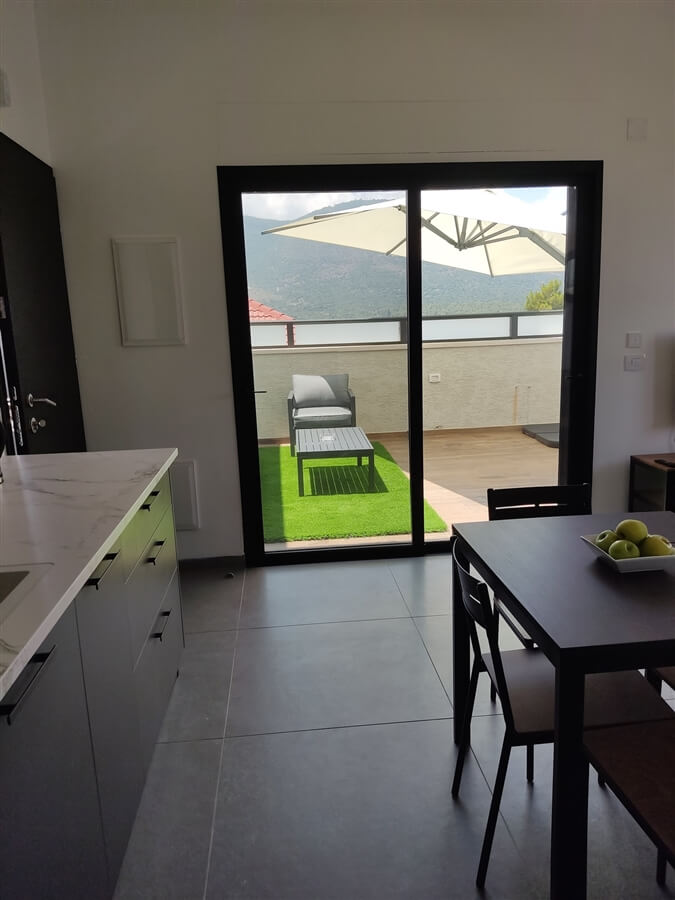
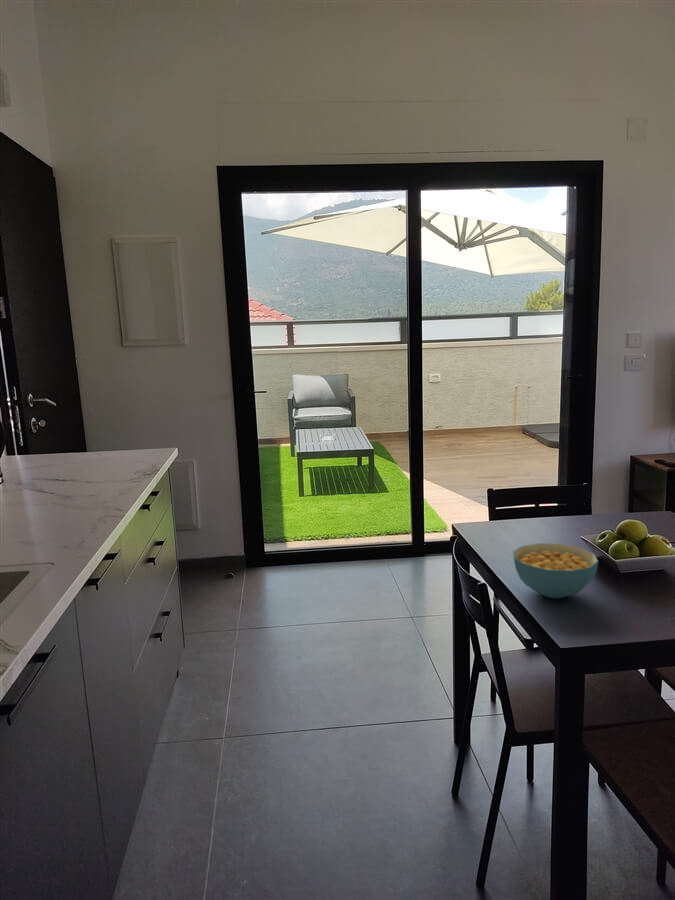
+ cereal bowl (553, 574)
